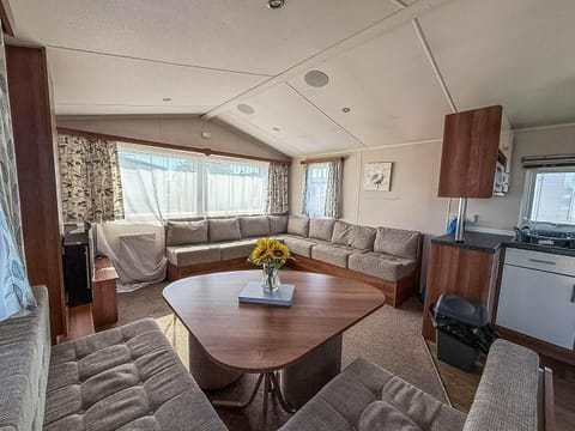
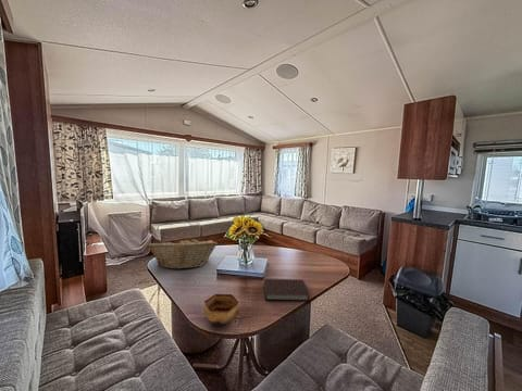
+ notebook (285, 288)
+ fruit basket (183, 249)
+ bowl (221, 312)
